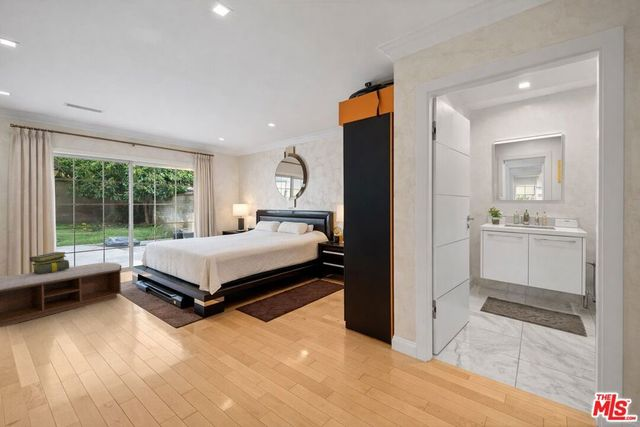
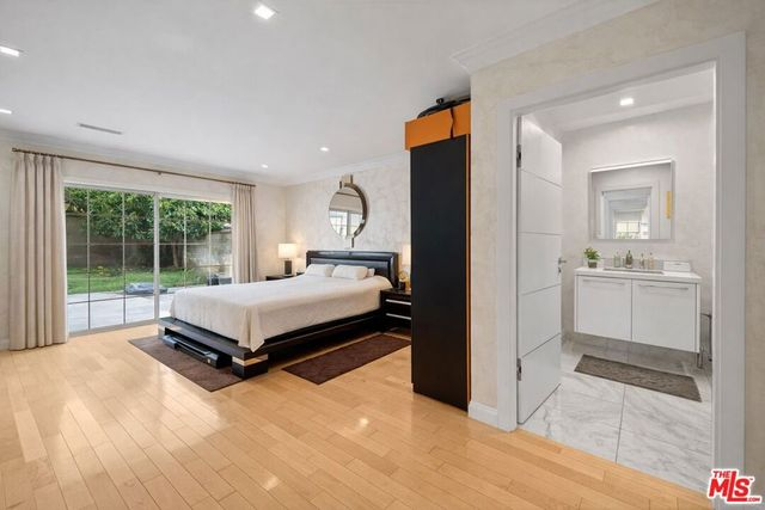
- stack of books (49, 262)
- bench (57, 289)
